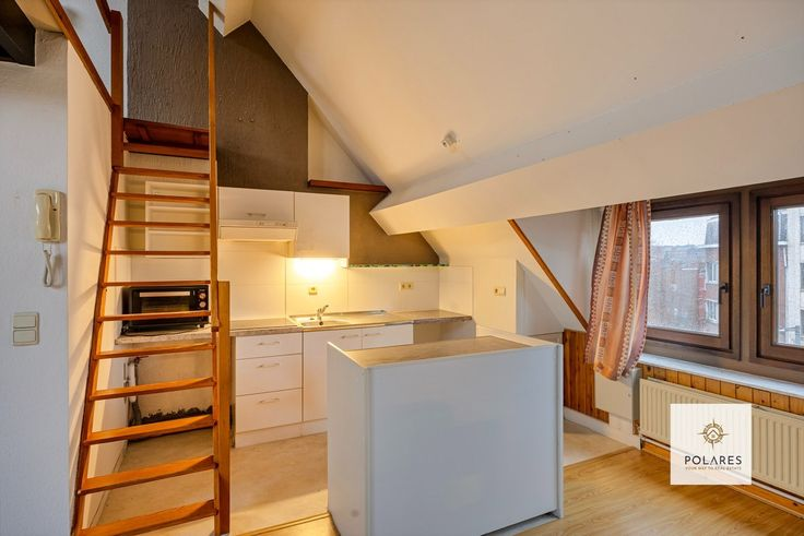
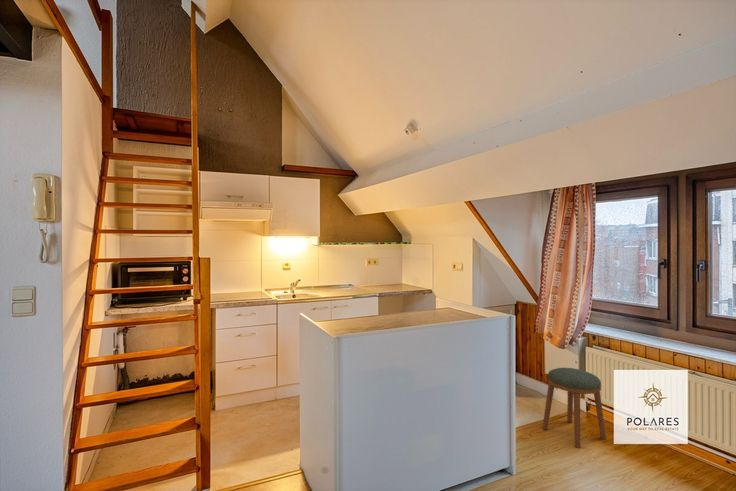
+ stool (574, 402)
